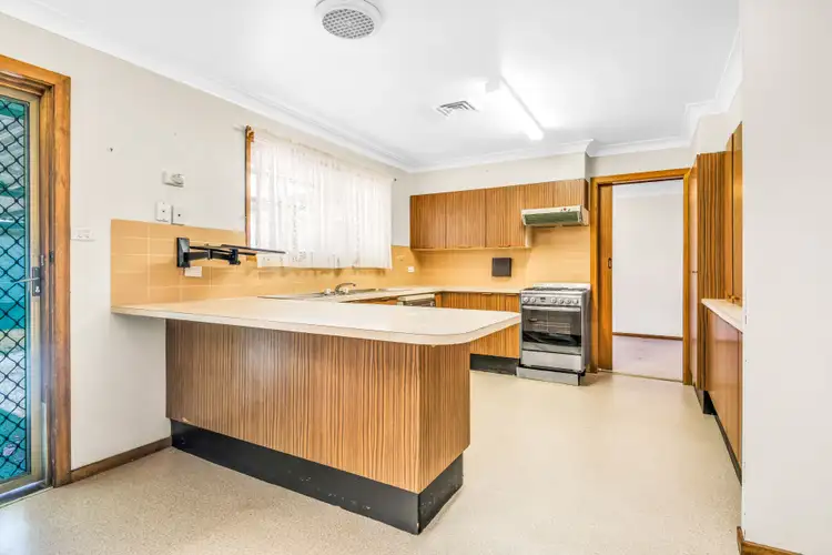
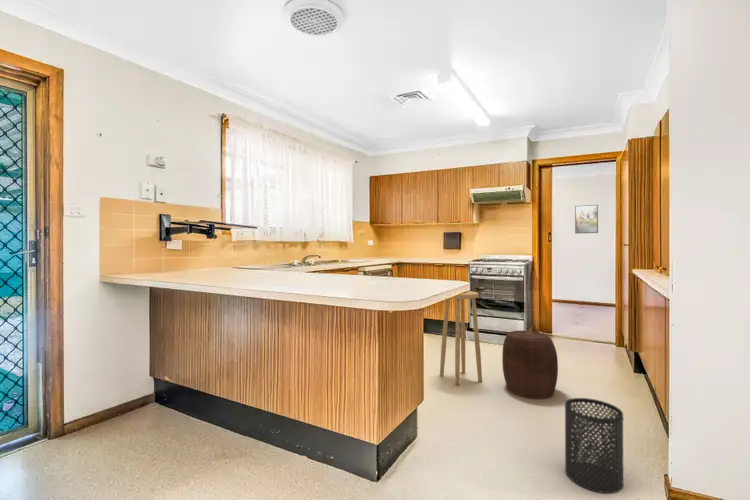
+ stool (459, 335)
+ stool (529, 362)
+ trash can (593, 442)
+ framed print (586, 219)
